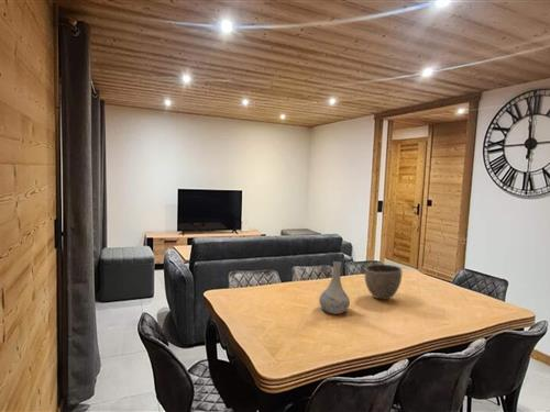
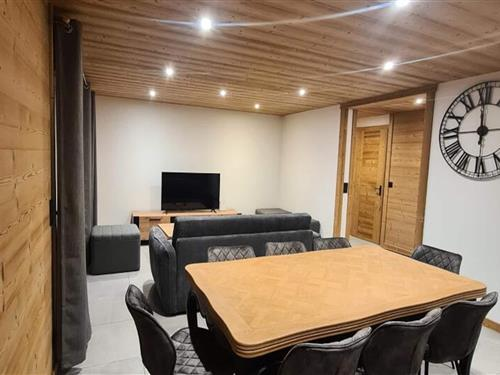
- bowl (382, 282)
- vase (334, 286)
